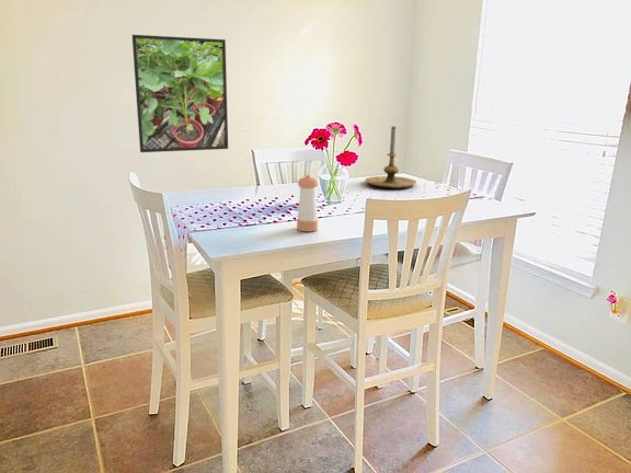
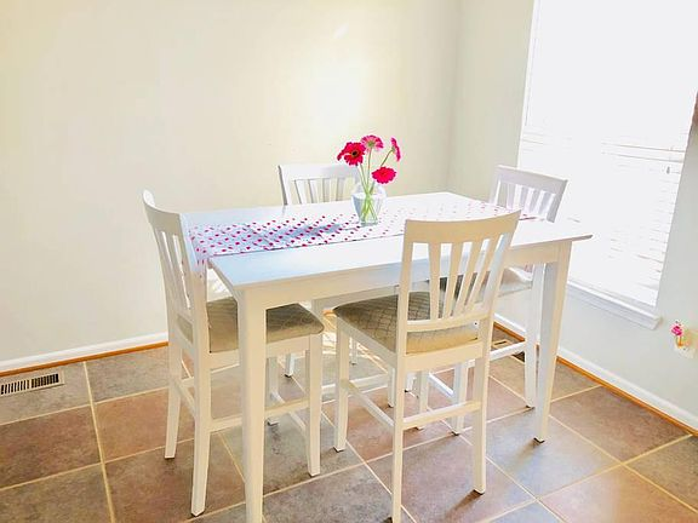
- pepper shaker (307, 201)
- candle holder (392, 155)
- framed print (183, 95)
